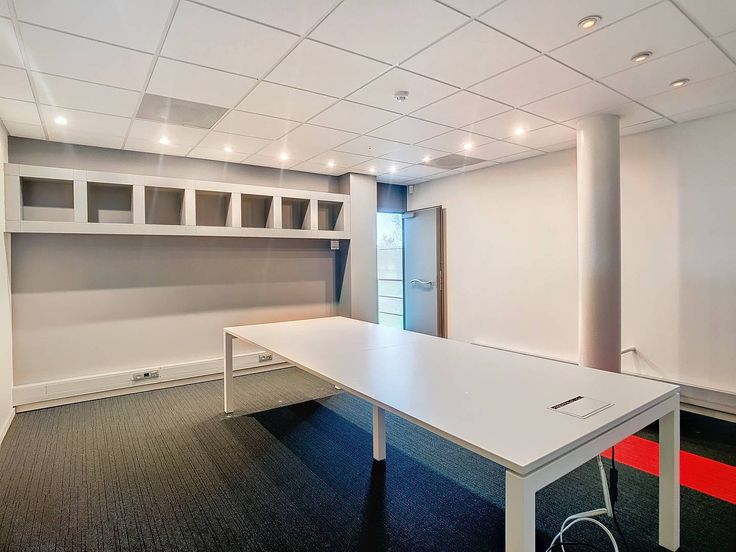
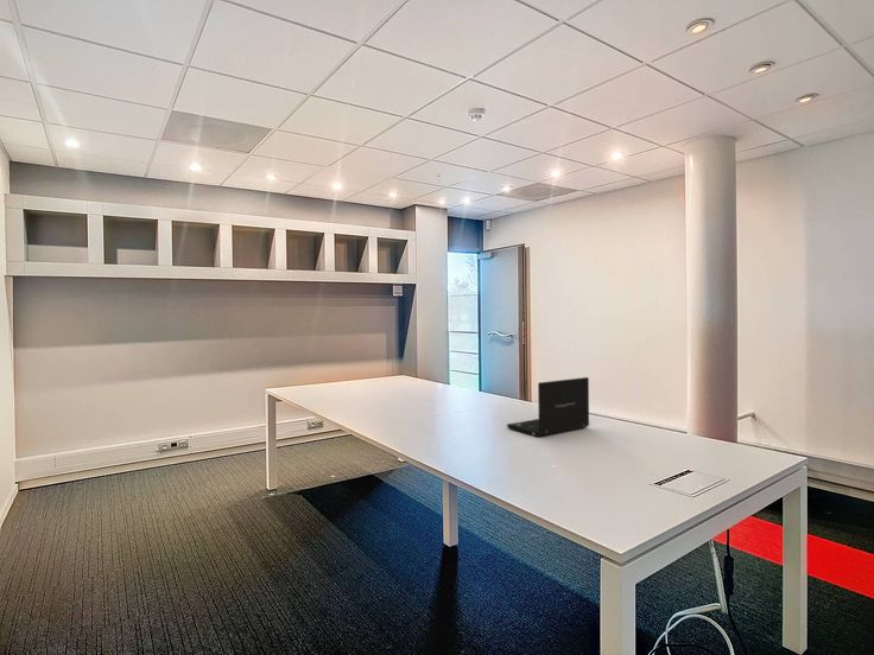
+ laptop (547, 402)
